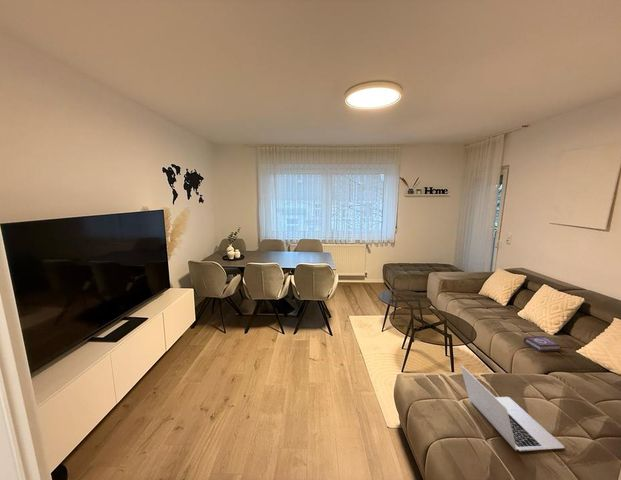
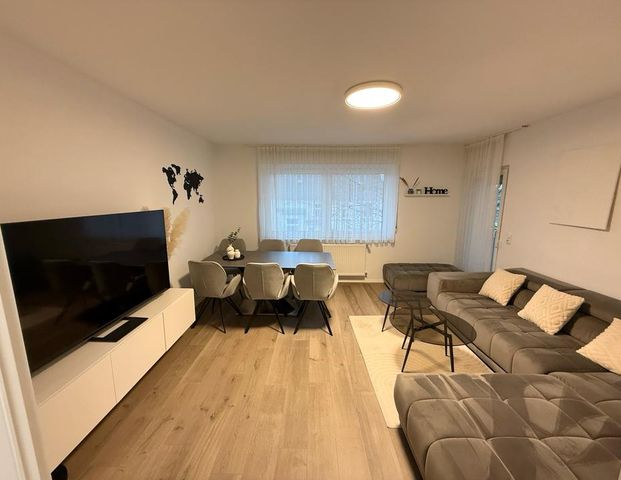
- laptop (507, 402)
- book (541, 343)
